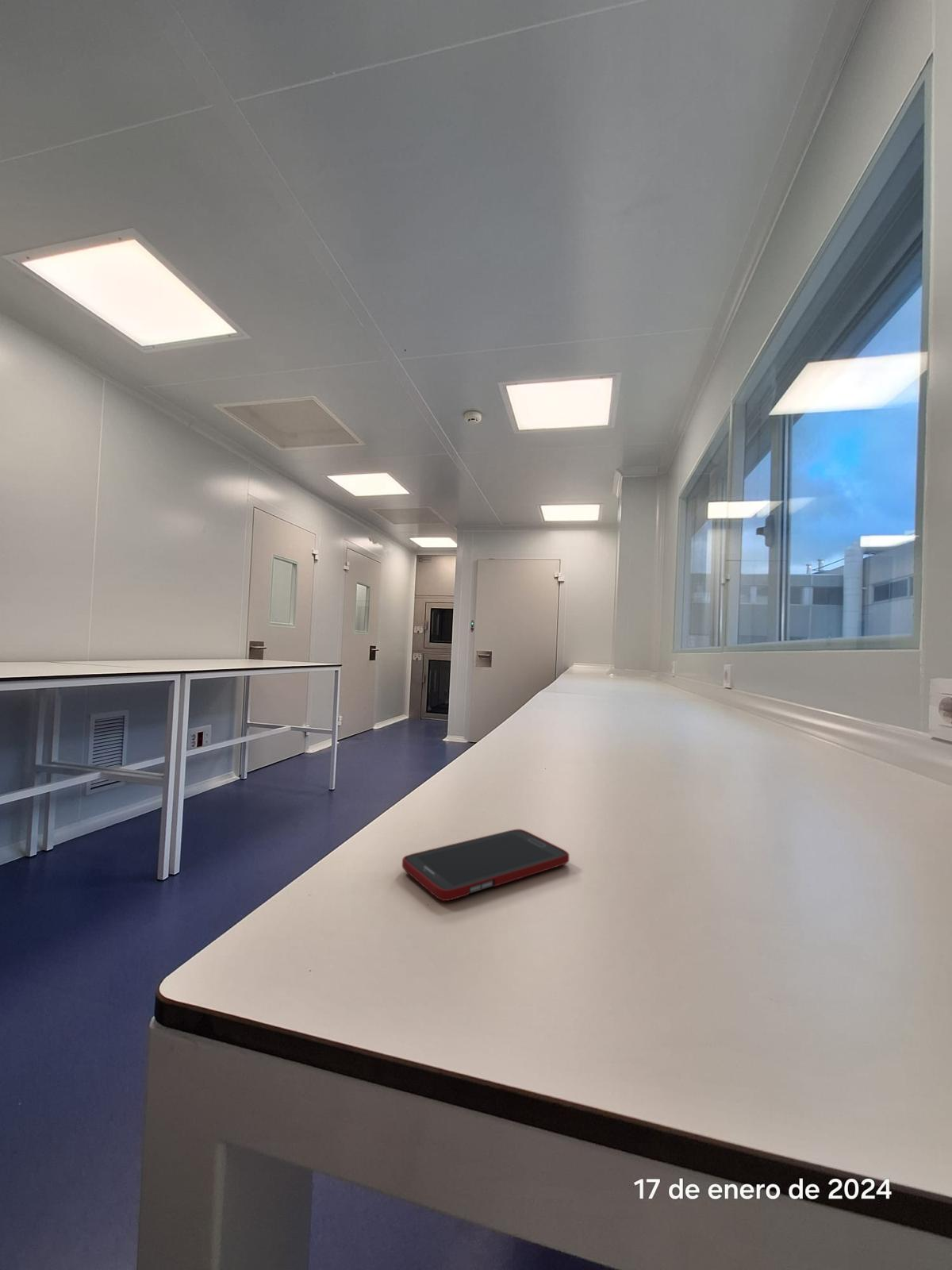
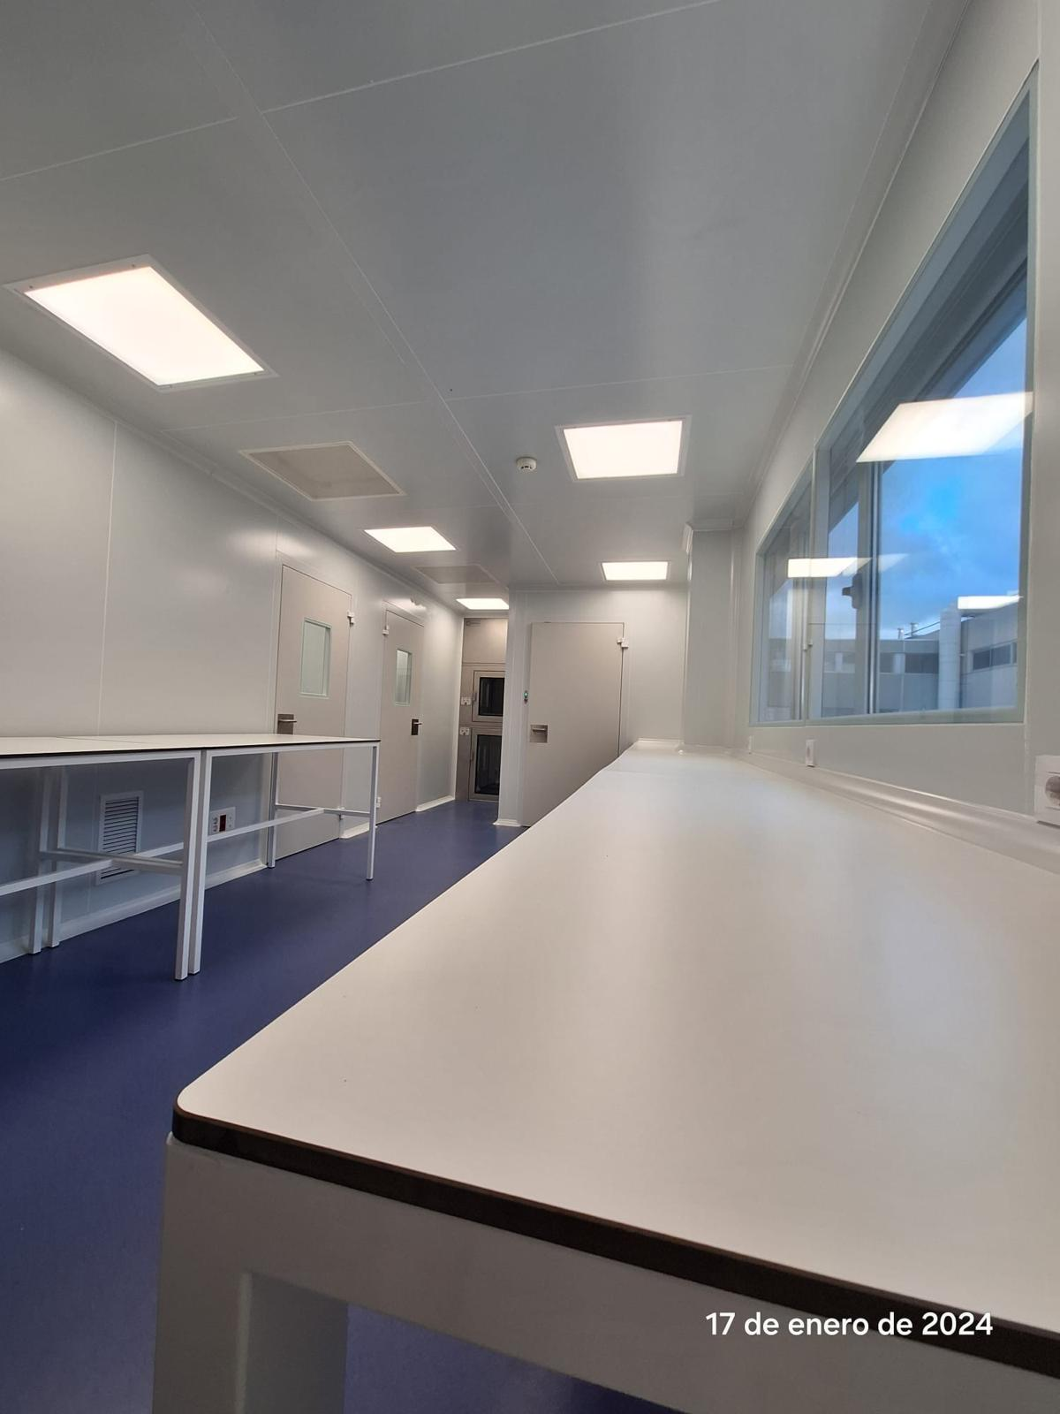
- cell phone (487, 860)
